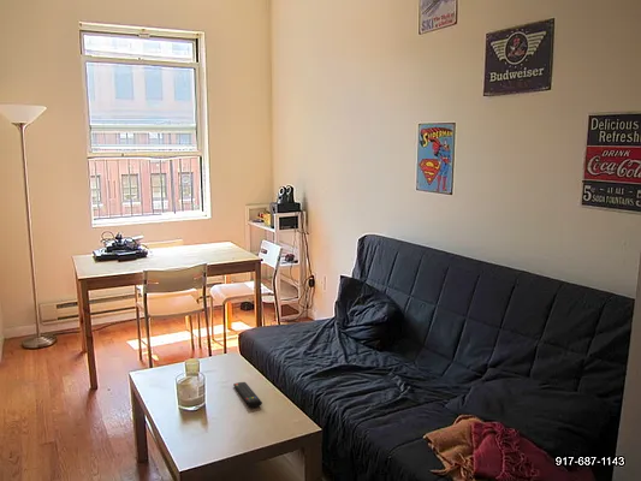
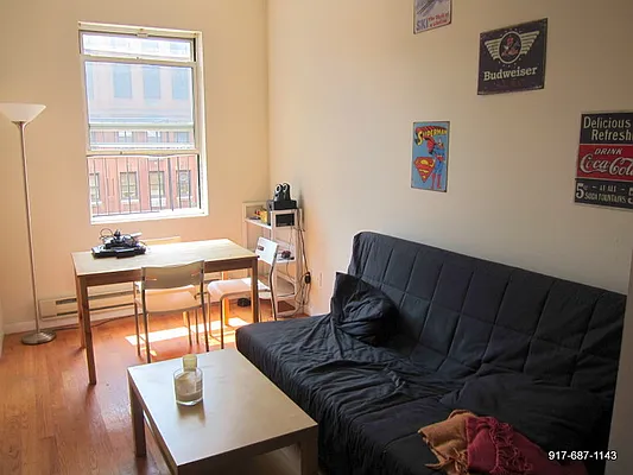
- remote control (247, 393)
